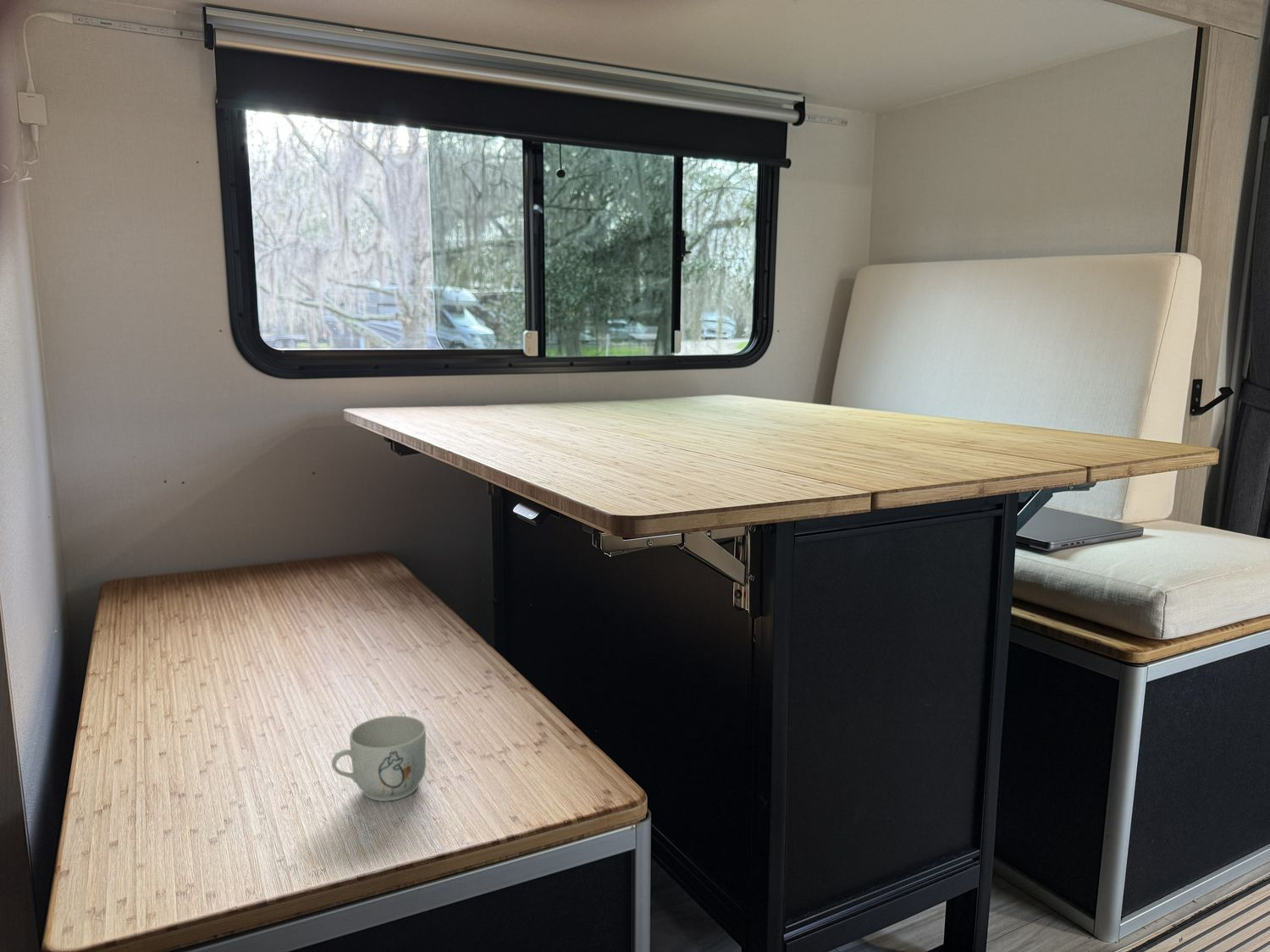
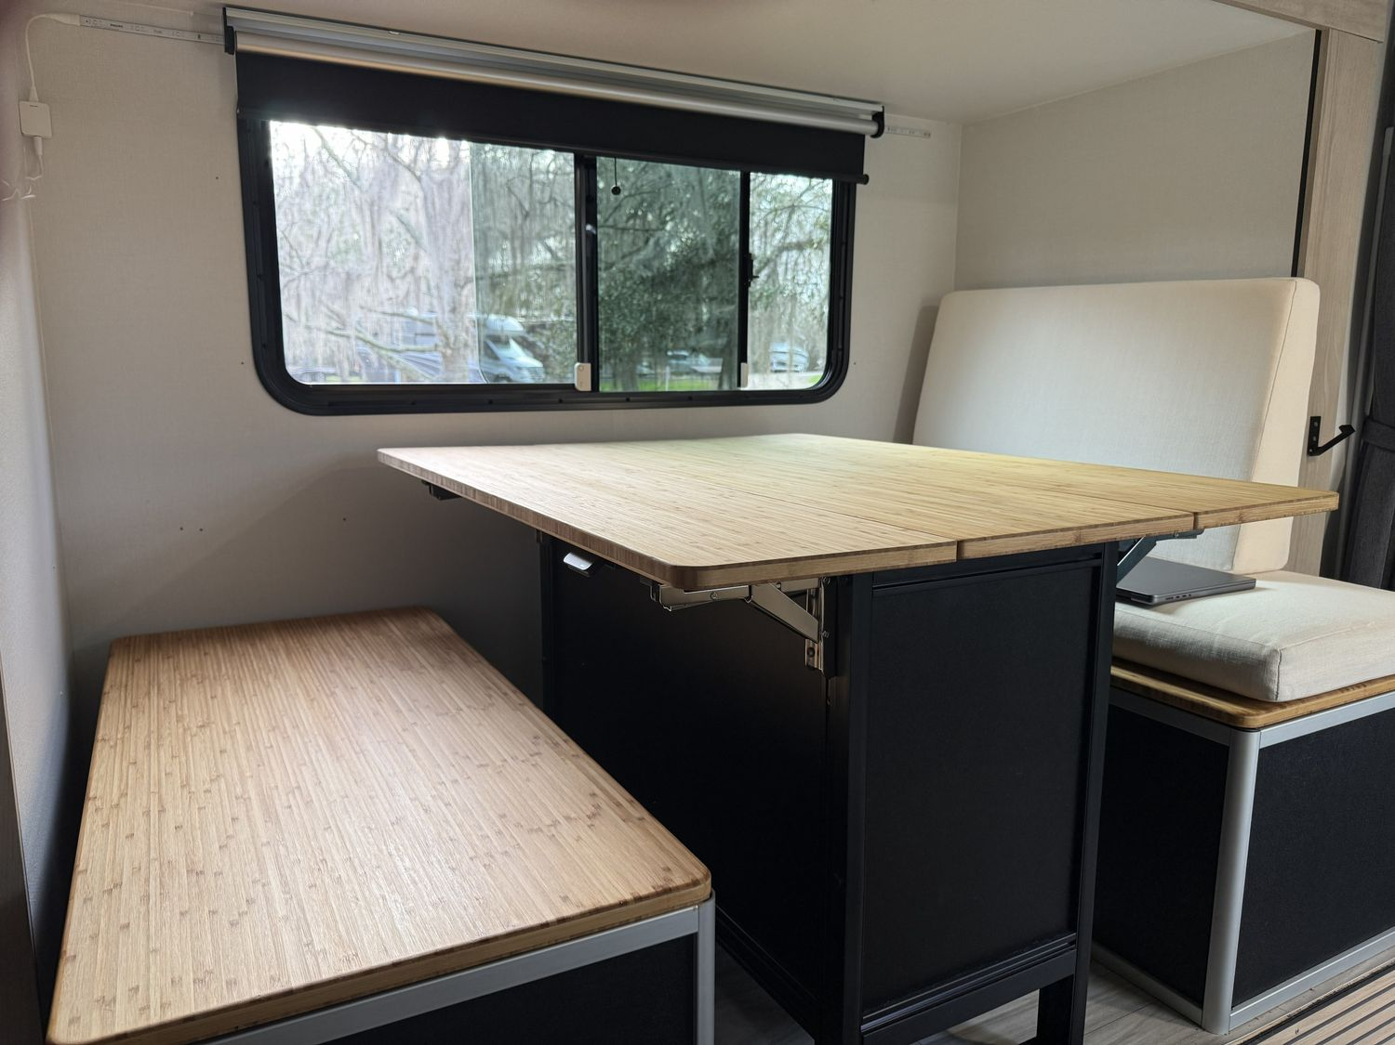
- mug (379, 762)
